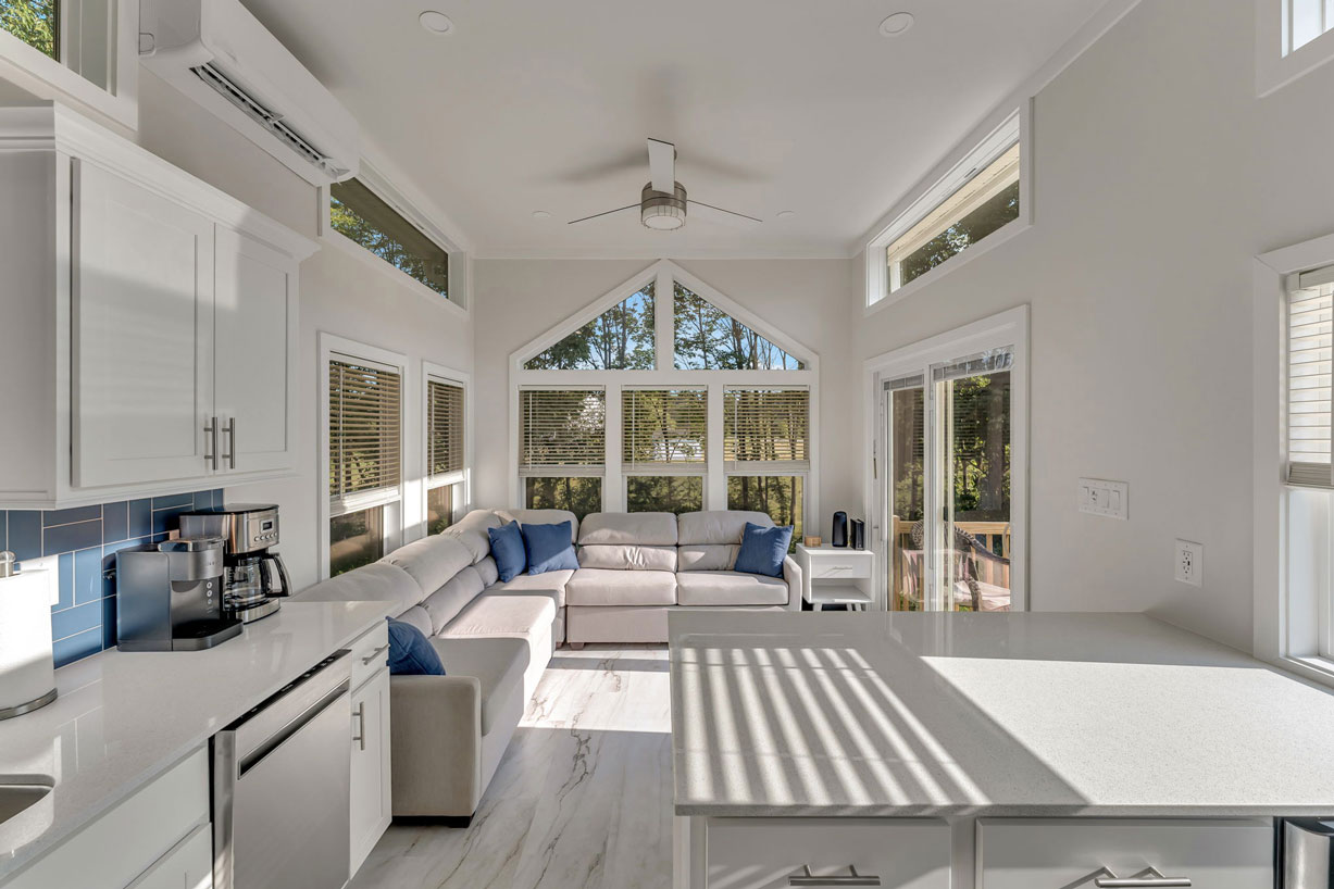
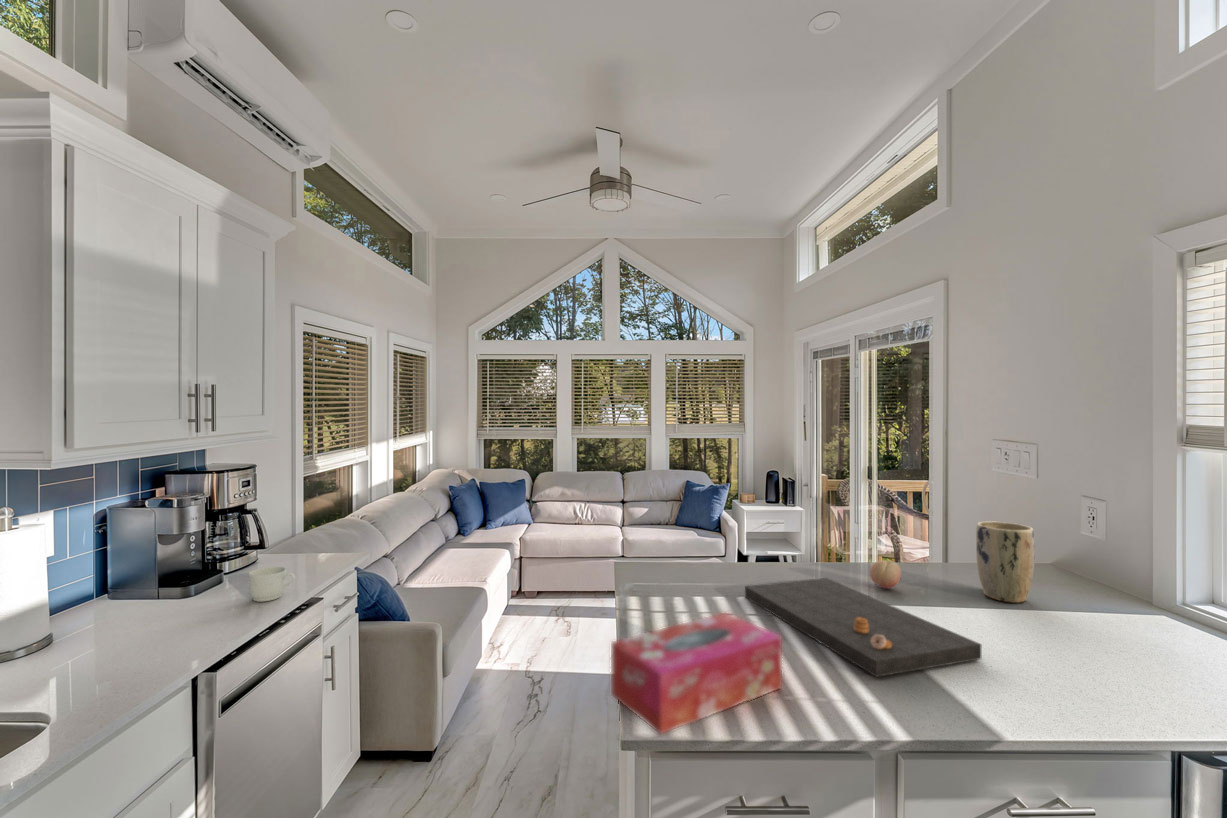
+ cutting board (846, 611)
+ plant pot (1004, 561)
+ fruit (885, 574)
+ tissue box (697, 665)
+ mug (272, 584)
